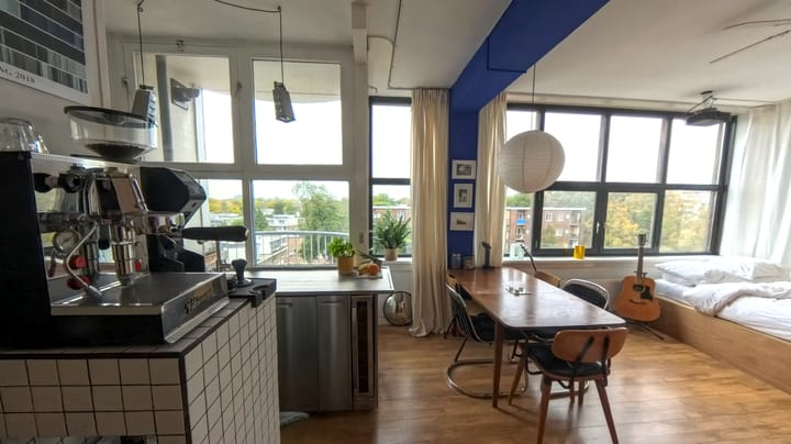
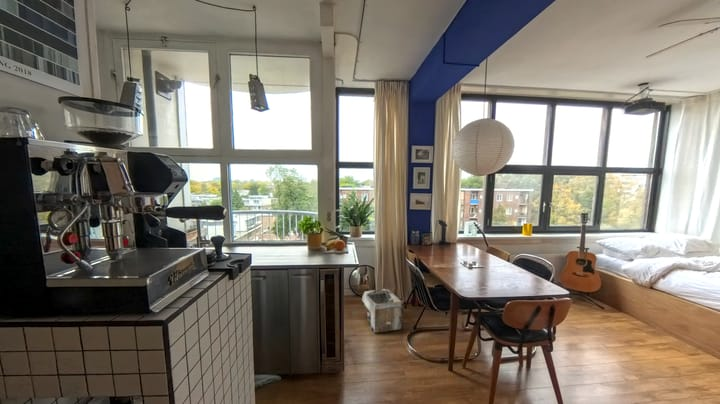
+ storage bin (381, 308)
